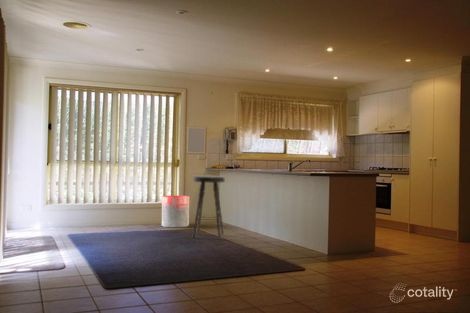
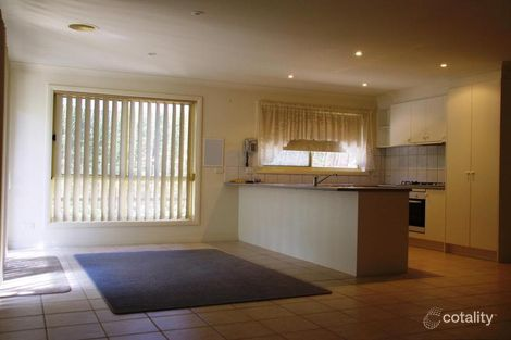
- music stool (215, 205)
- trash can (175, 211)
